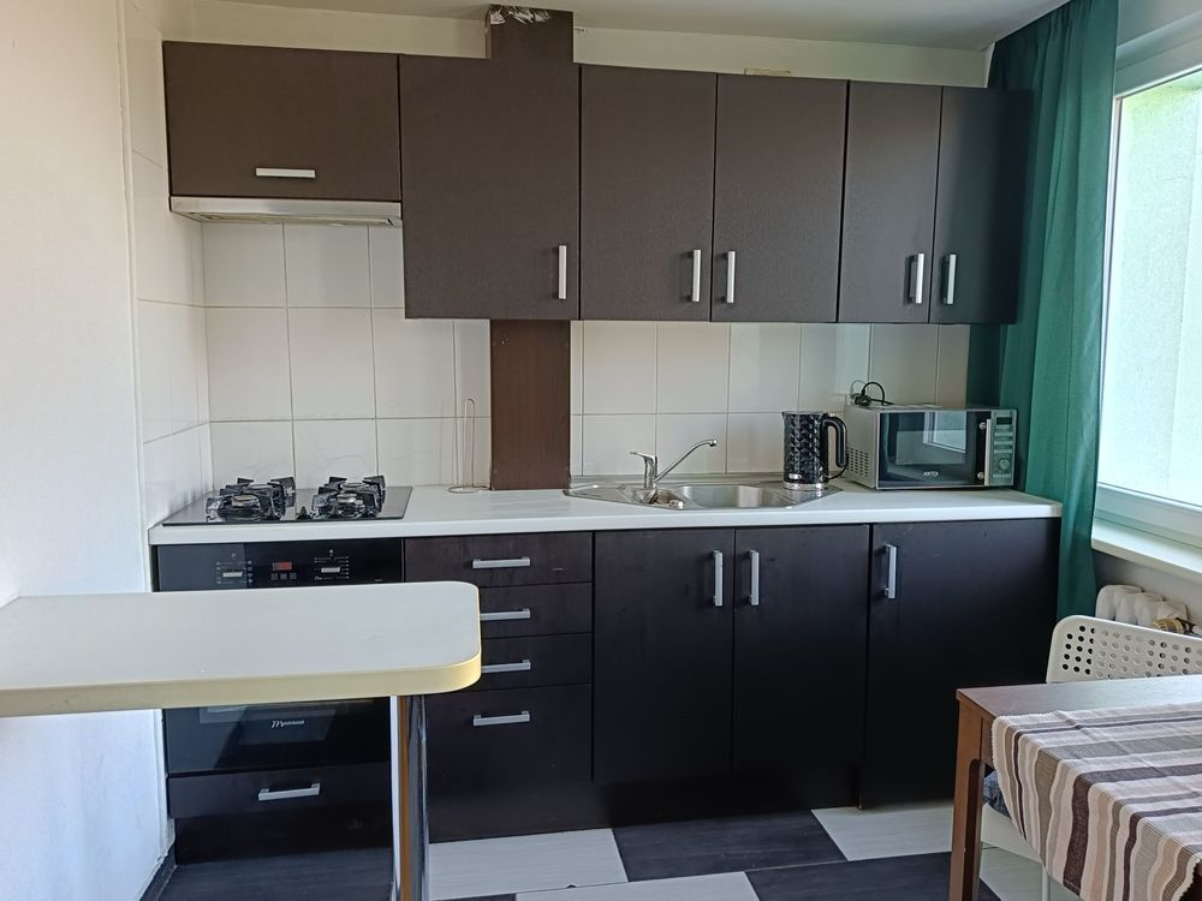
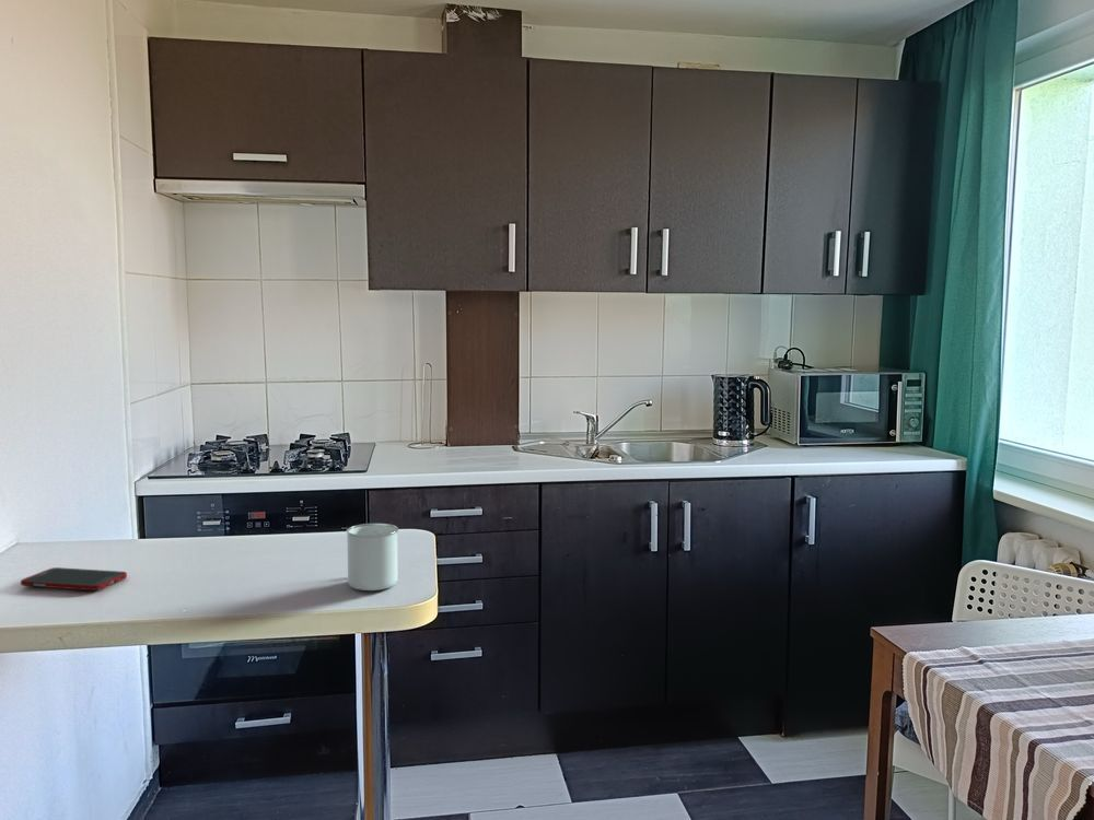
+ cell phone (74, 578)
+ cup (375, 553)
